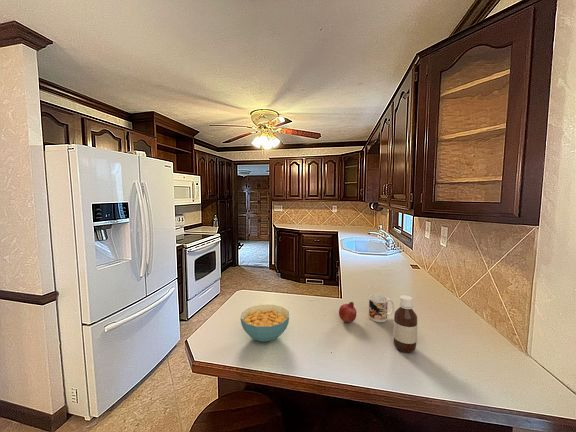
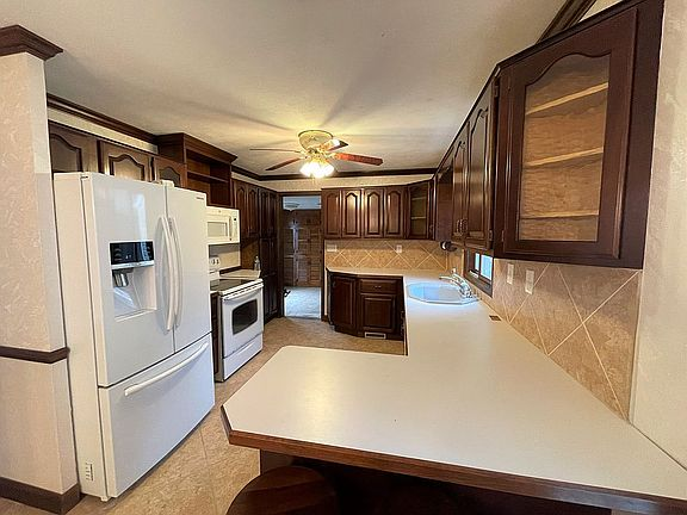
- bottle (405, 323)
- mug (381, 307)
- cereal bowl (265, 326)
- fruit (347, 311)
